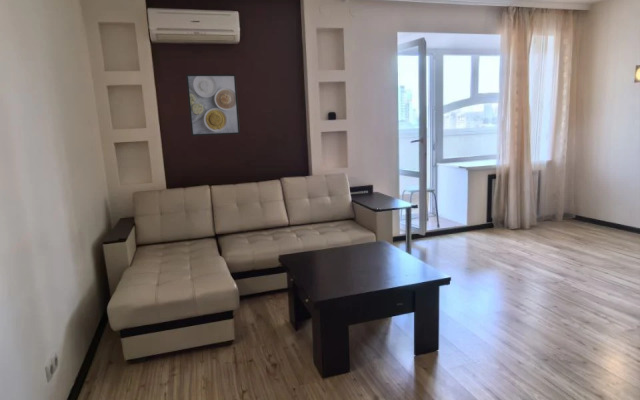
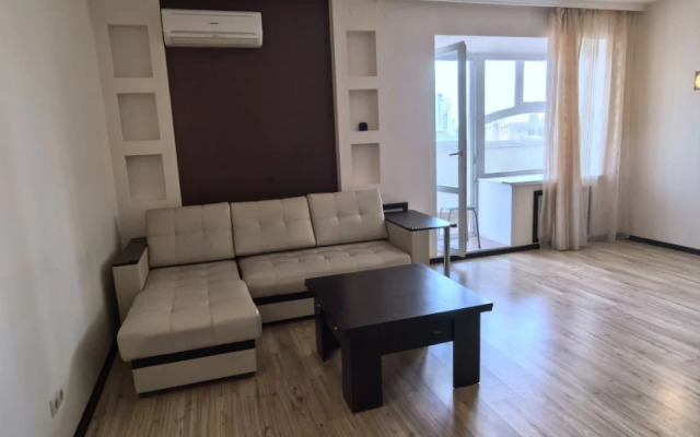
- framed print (213, 105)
